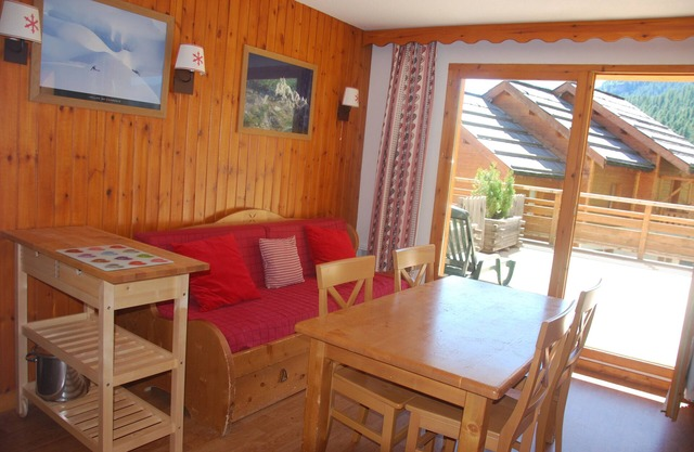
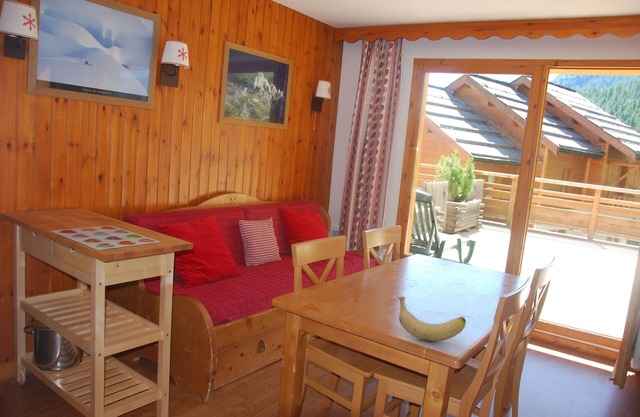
+ banana (428, 323)
